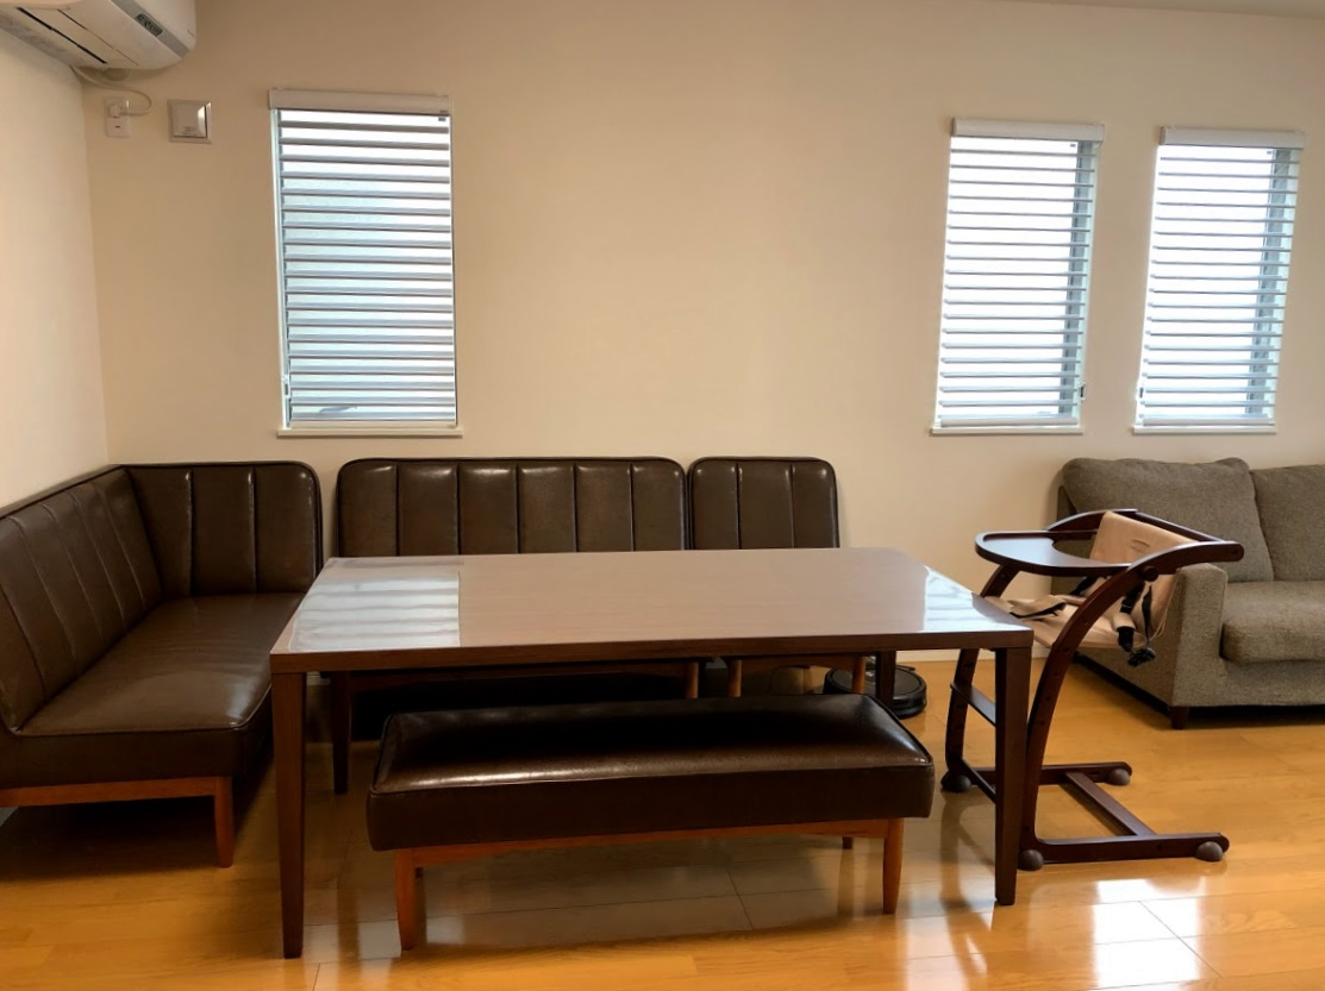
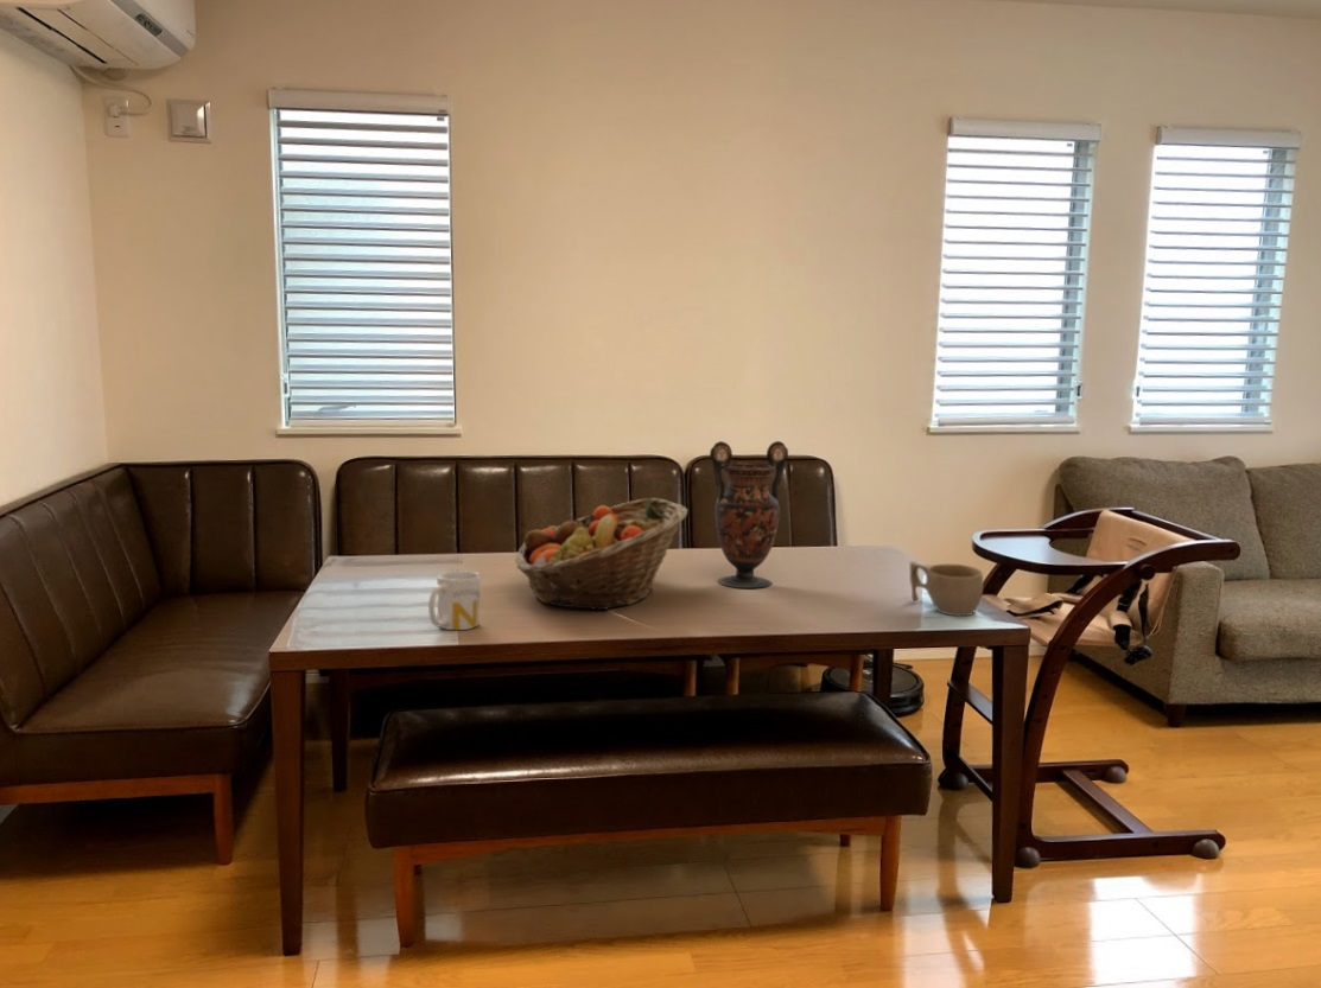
+ vase (747, 512)
+ cup (944, 588)
+ mug (456, 601)
+ fruit basket (601, 548)
